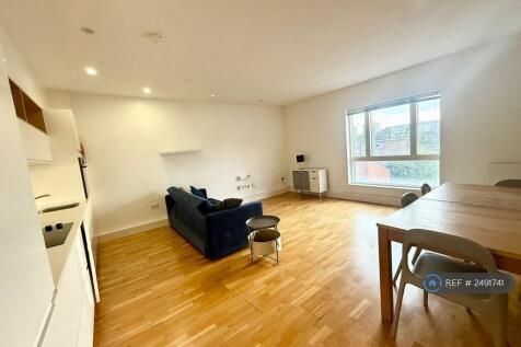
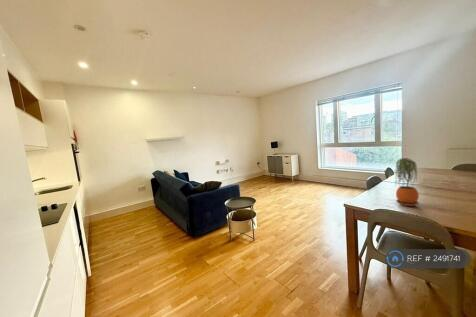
+ potted plant (404, 182)
